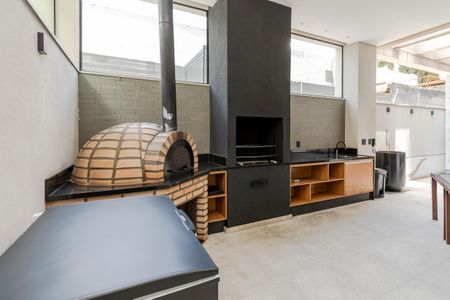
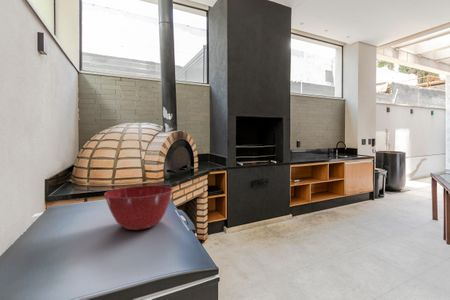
+ mixing bowl (140, 207)
